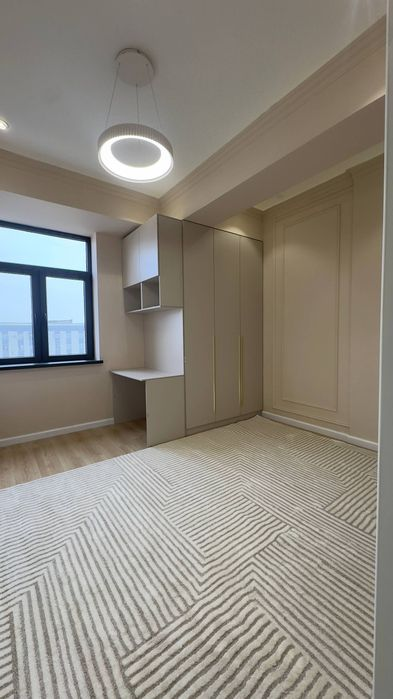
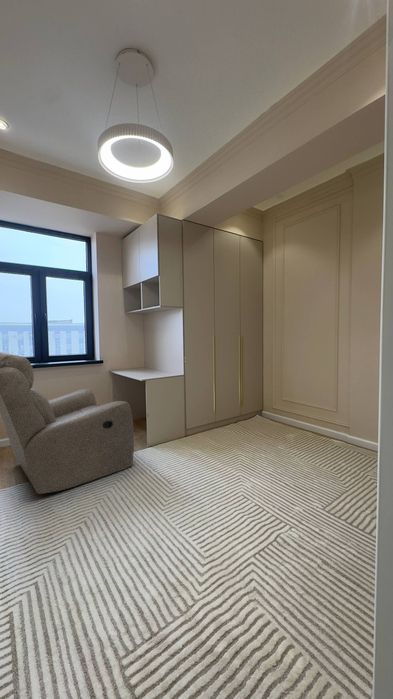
+ chair (59, 410)
